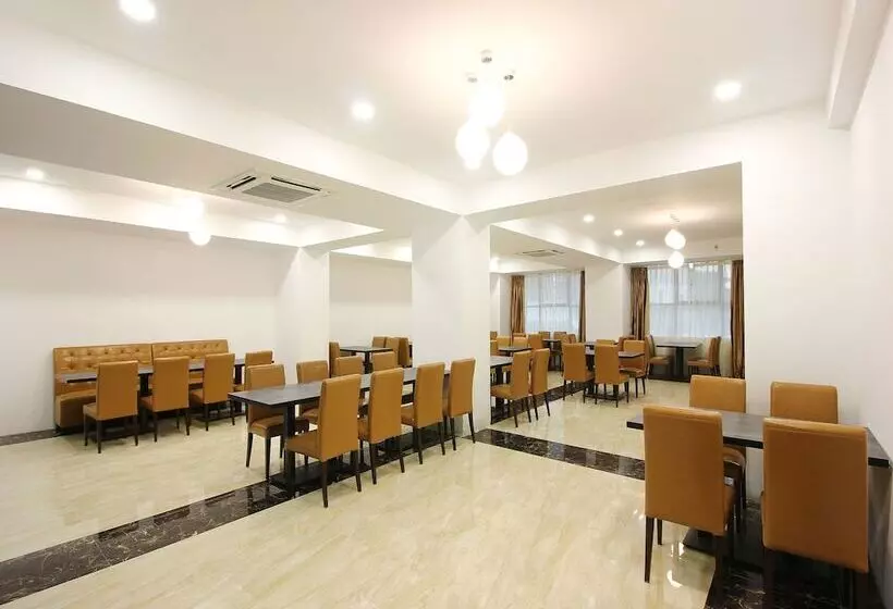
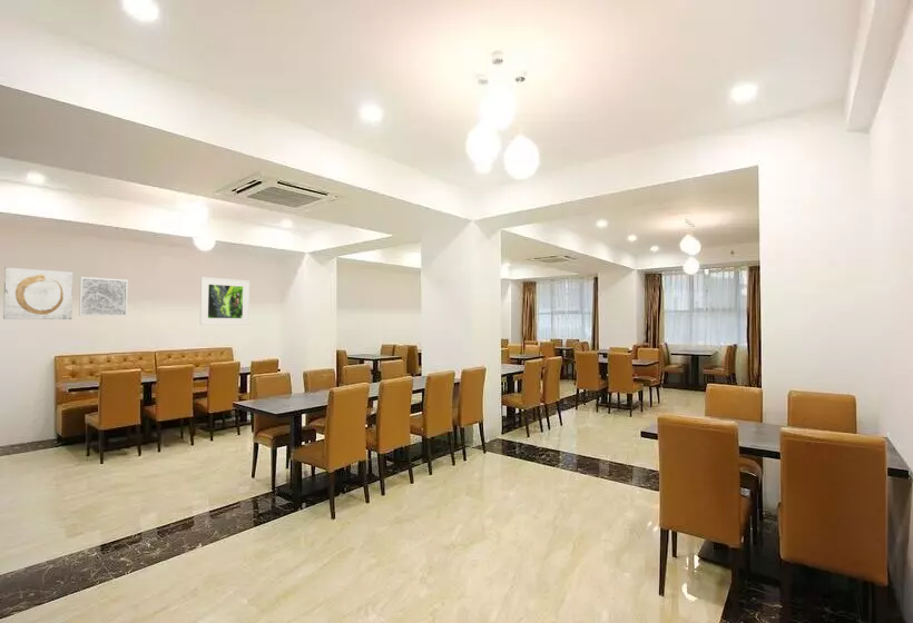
+ wall art (39, 294)
+ wall art (104, 297)
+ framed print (225, 301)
